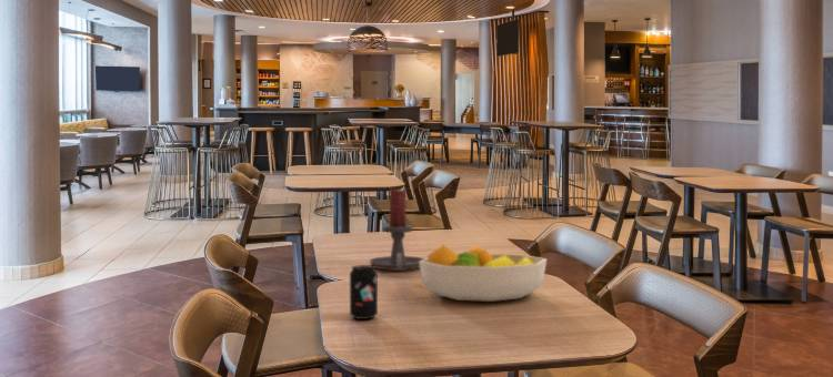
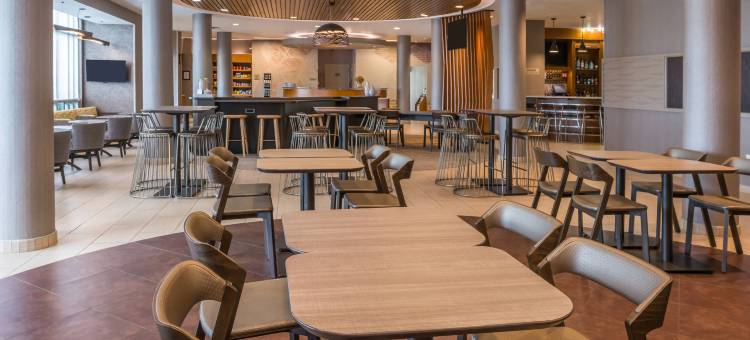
- beverage can (363, 292)
- candle holder (398, 227)
- fruit bowl (483, 269)
